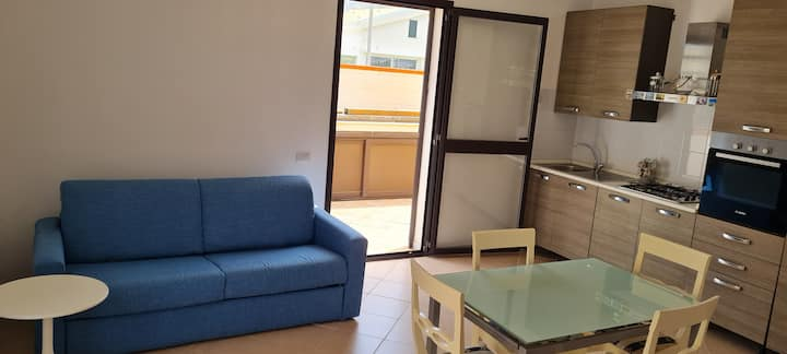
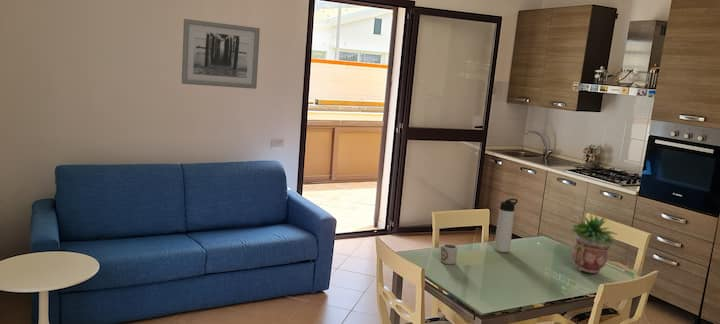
+ cup (447, 253)
+ potted plant (592, 242)
+ wall art (221, 55)
+ thermos bottle (506, 225)
